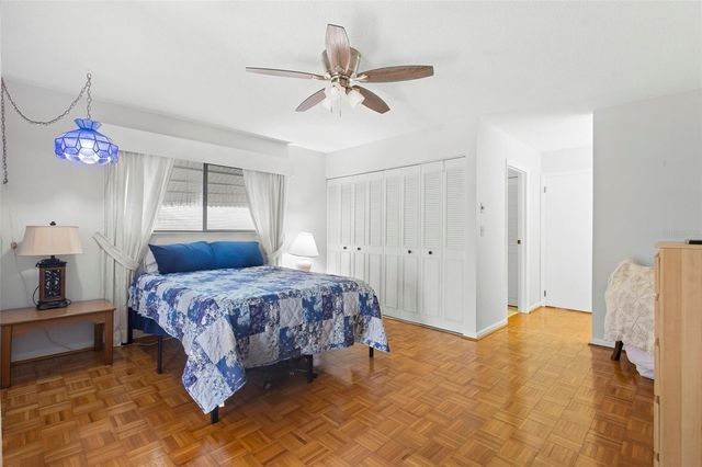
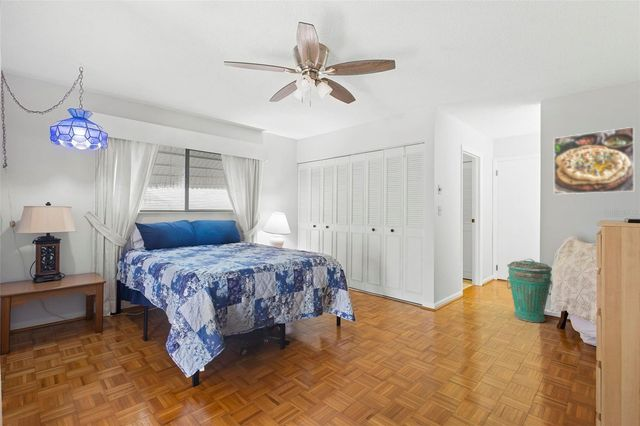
+ trash can (529, 288)
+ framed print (591, 162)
